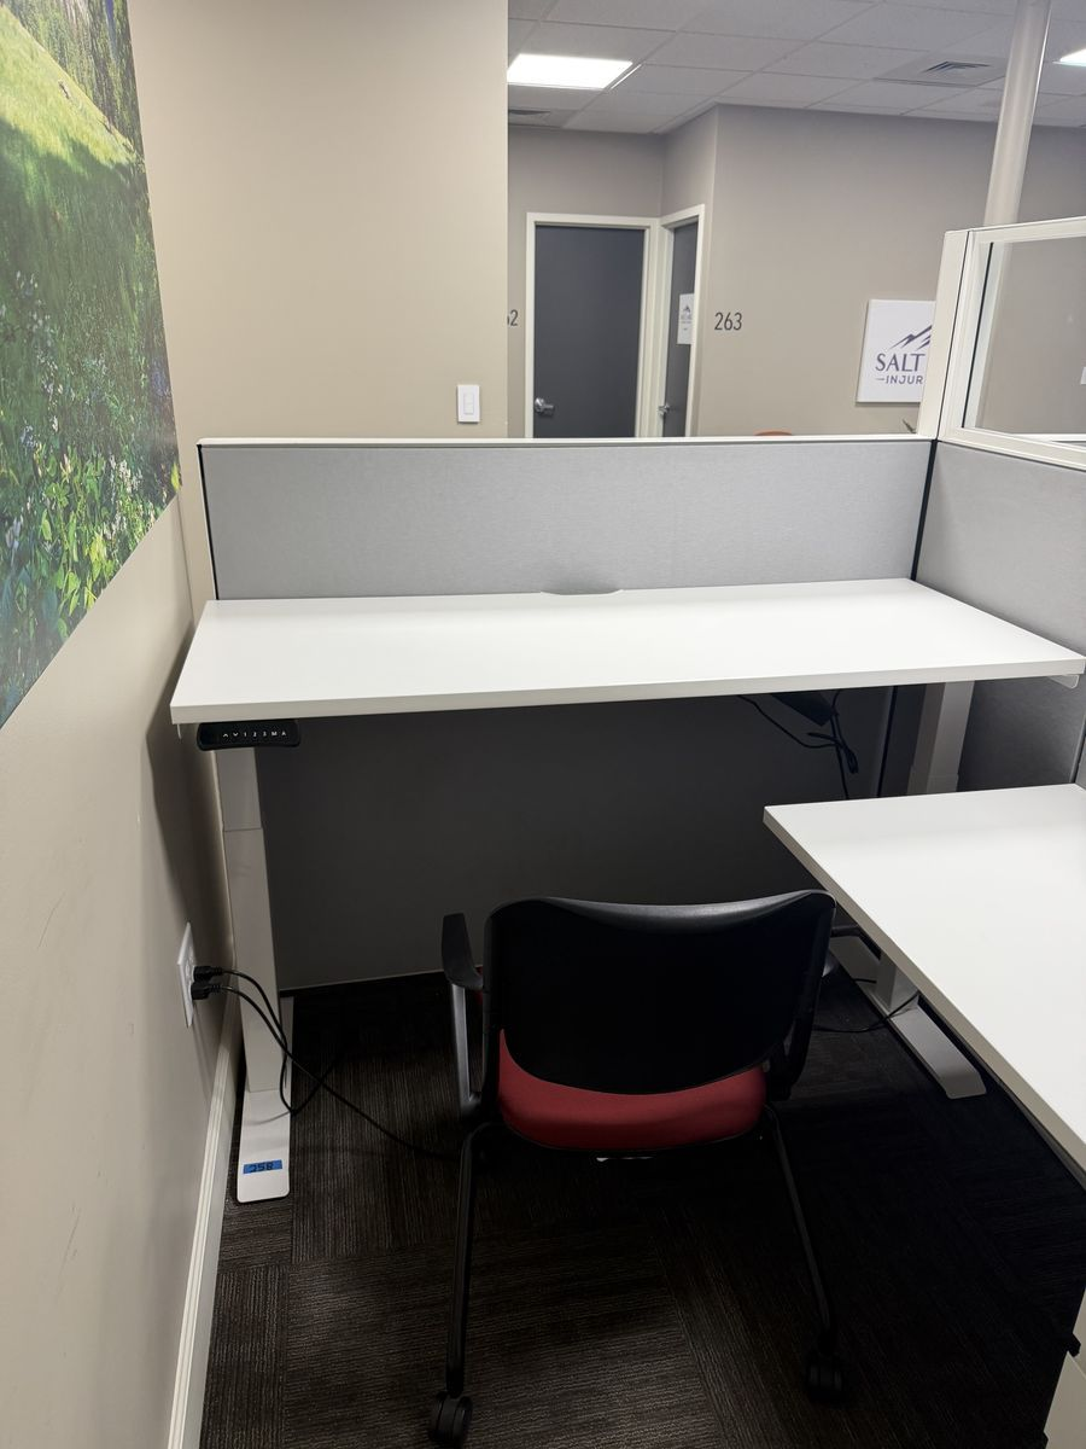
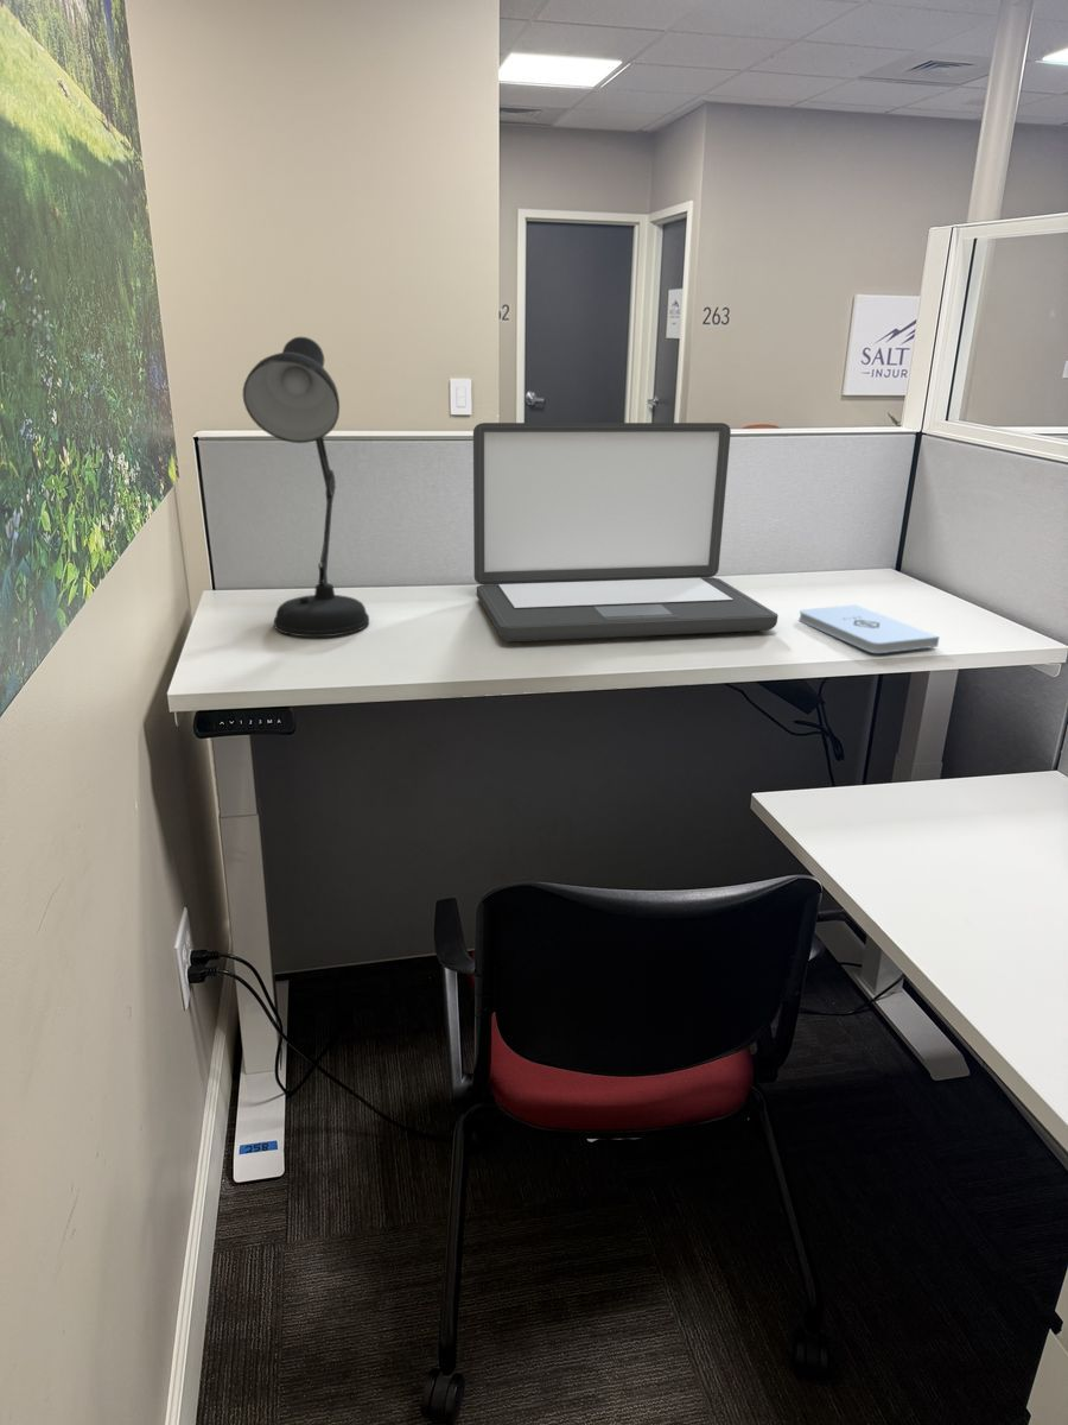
+ desk lamp (325, 486)
+ laptop (623, 525)
+ notepad (864, 627)
